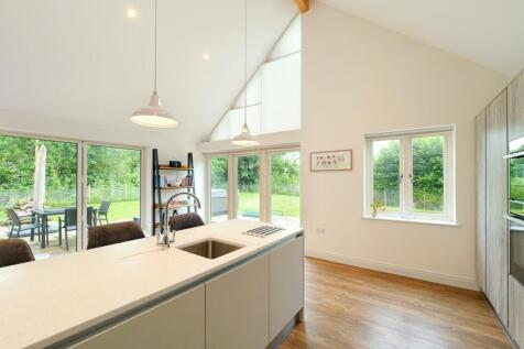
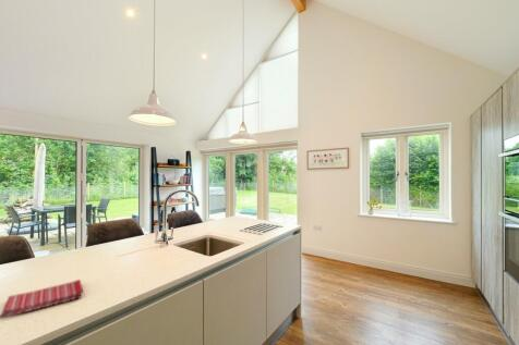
+ dish towel (46, 295)
